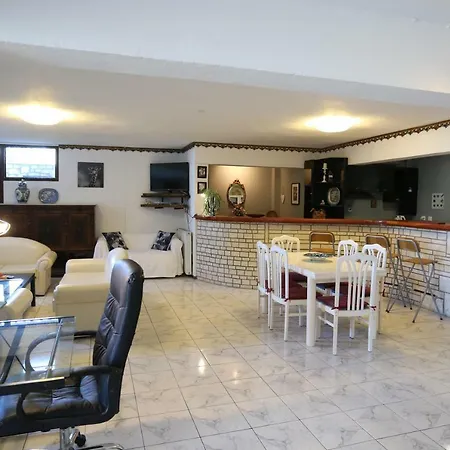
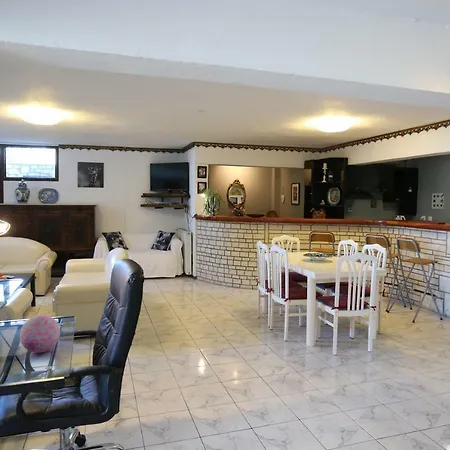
+ decorative orb (40, 333)
